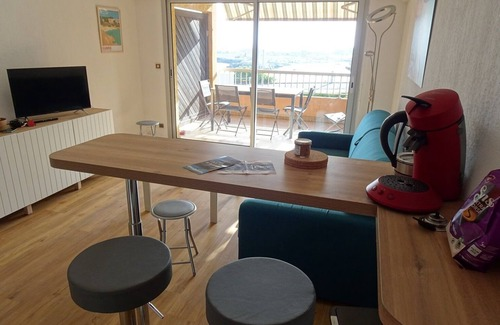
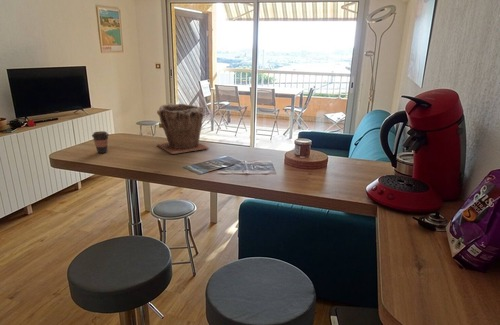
+ plant pot (181, 126)
+ coffee cup (101, 142)
